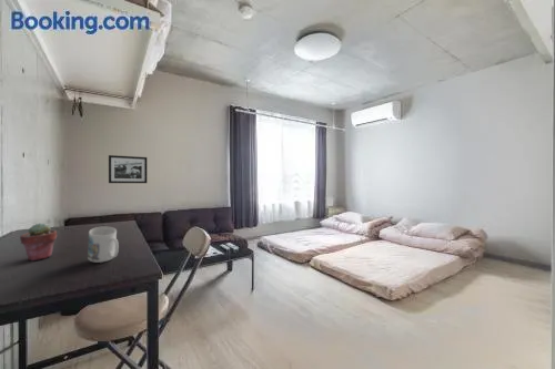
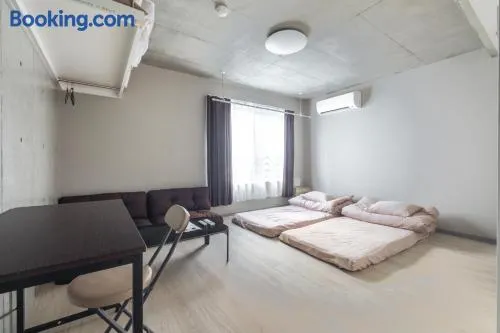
- potted succulent (39, 239)
- picture frame (128, 170)
- mug (105, 244)
